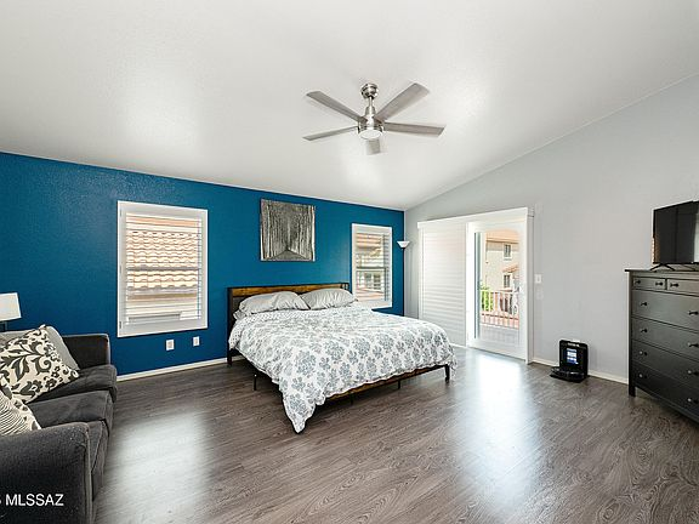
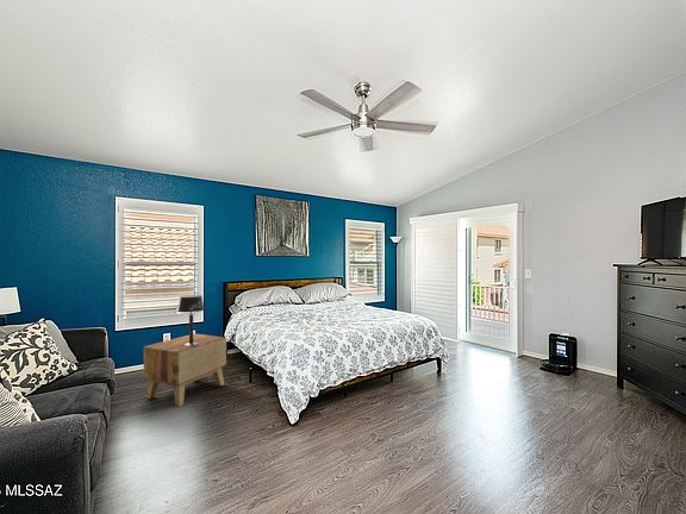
+ table lamp (191, 319)
+ side table (186, 365)
